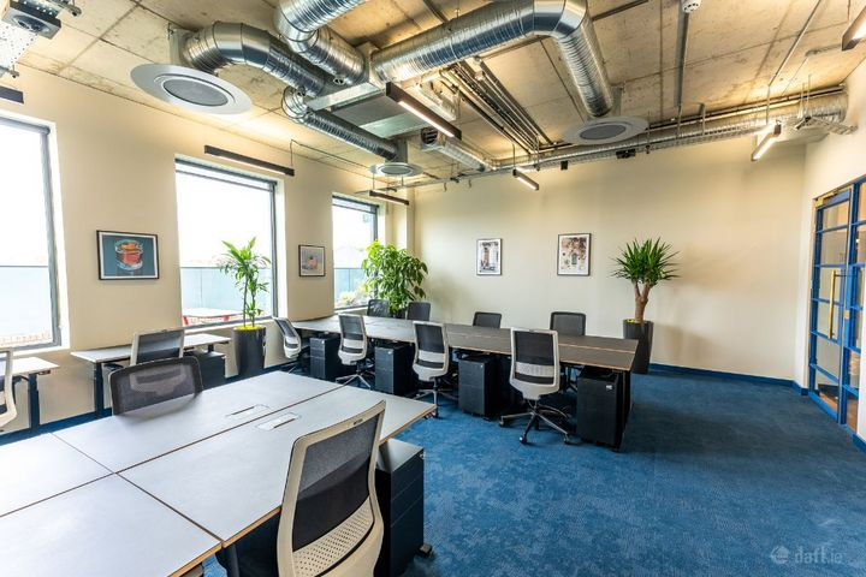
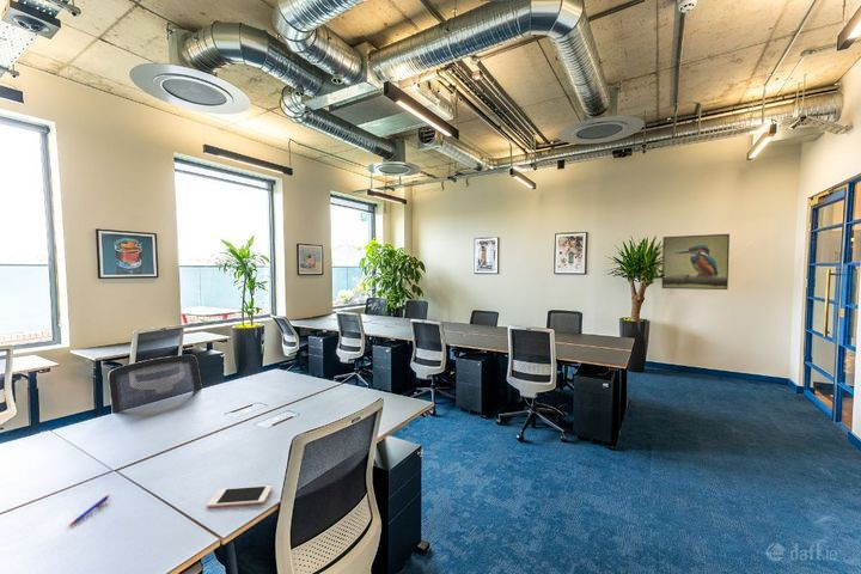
+ cell phone (240, 495)
+ pen (90, 509)
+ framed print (694, 262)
